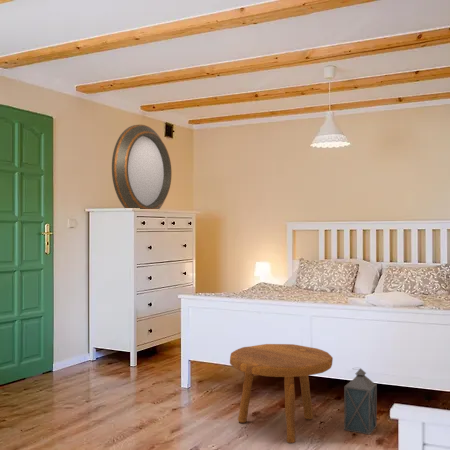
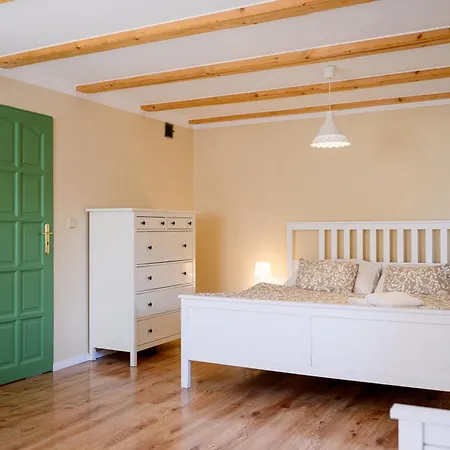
- home mirror (145, 171)
- footstool (284, 387)
- lantern (360, 398)
